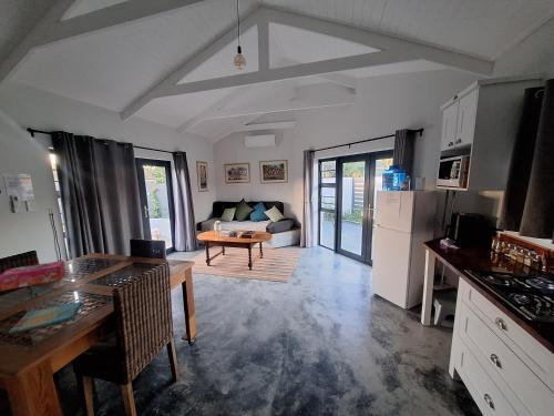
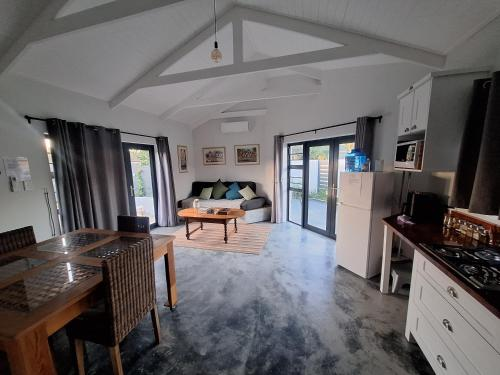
- dish towel (50, 315)
- tissue box (34, 274)
